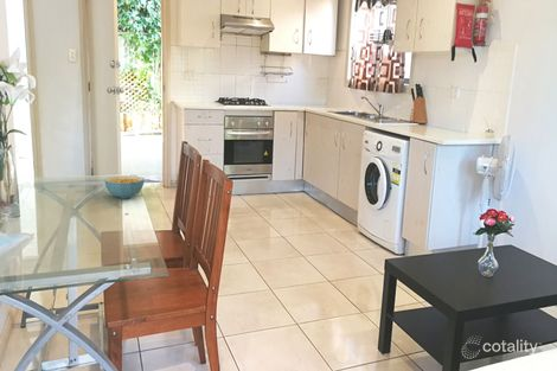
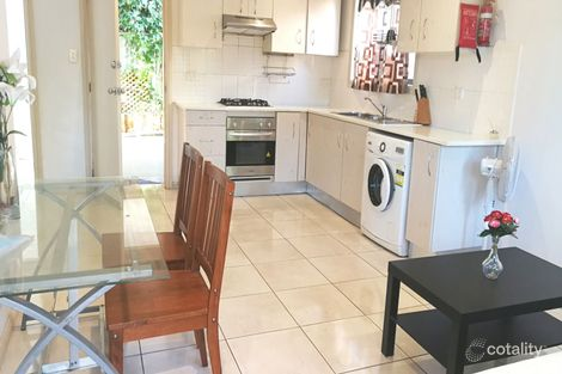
- cereal bowl (124, 187)
